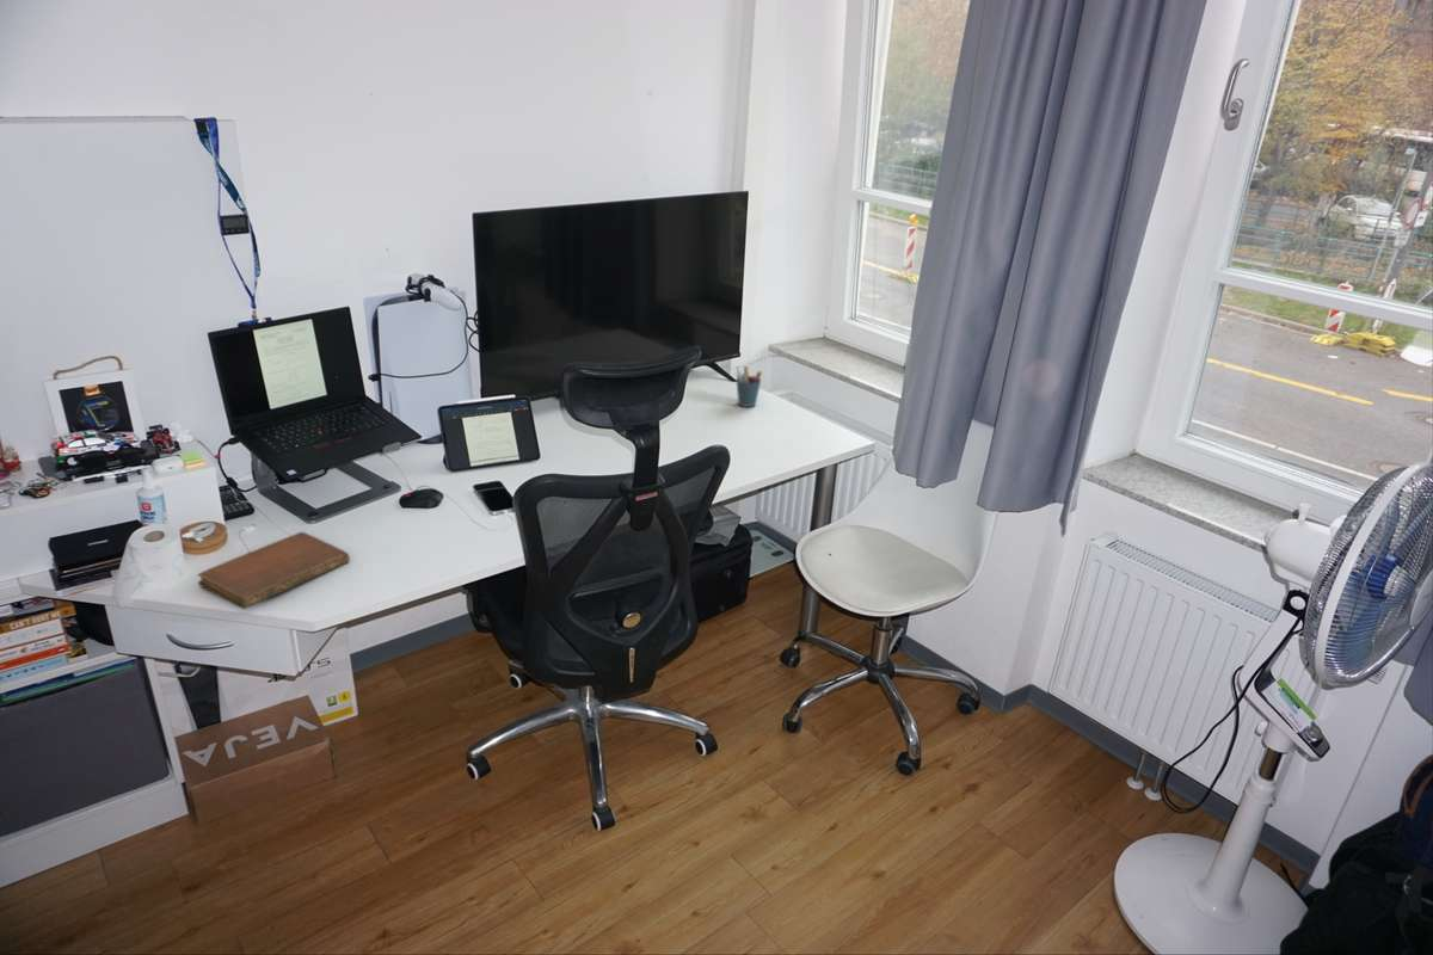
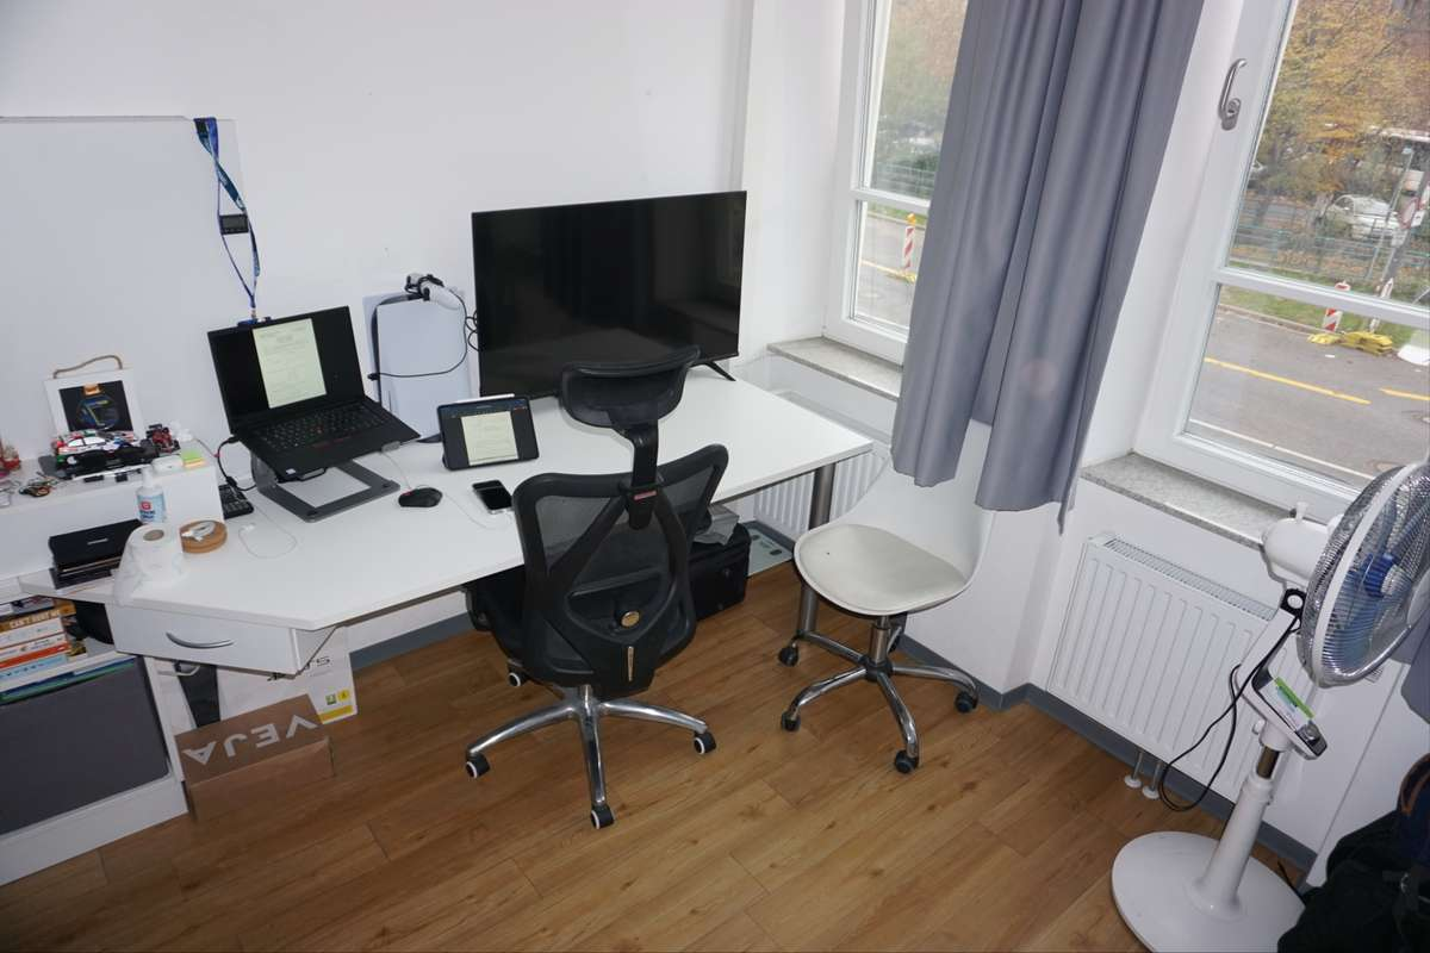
- notebook (275, 567)
- pen holder (748, 384)
